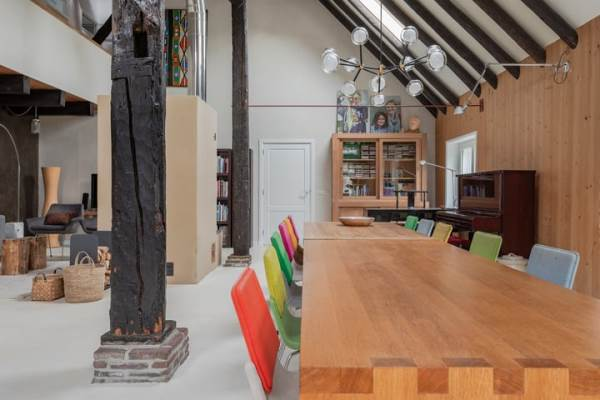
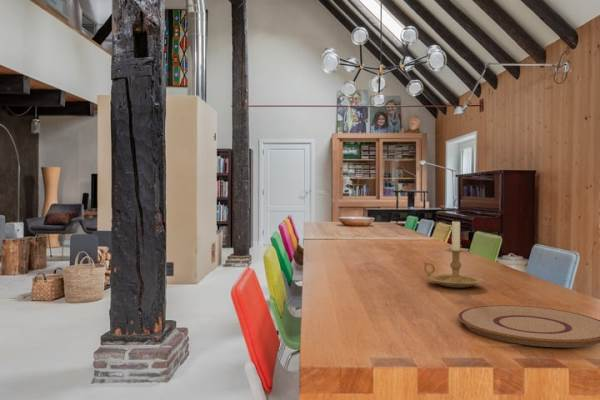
+ plate (531, 324)
+ candle holder (455, 252)
